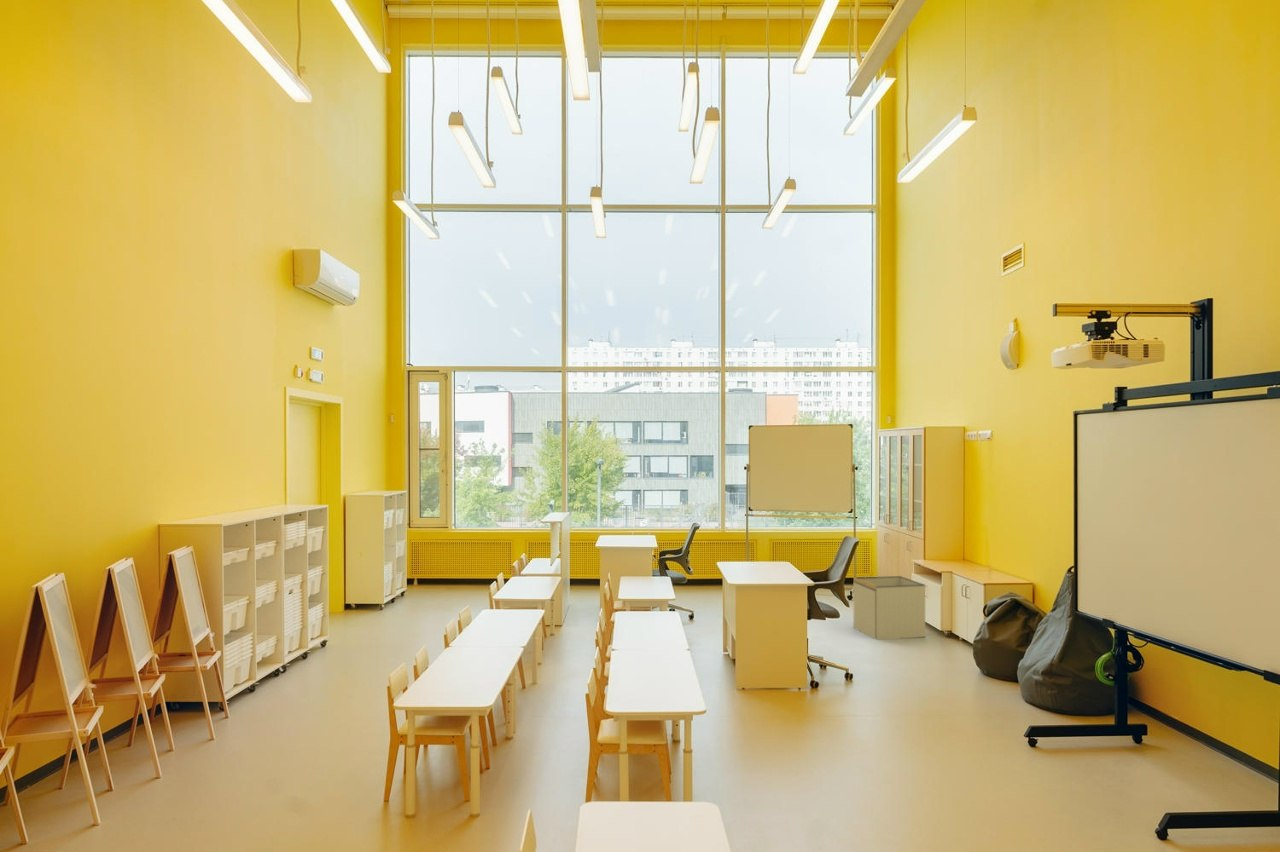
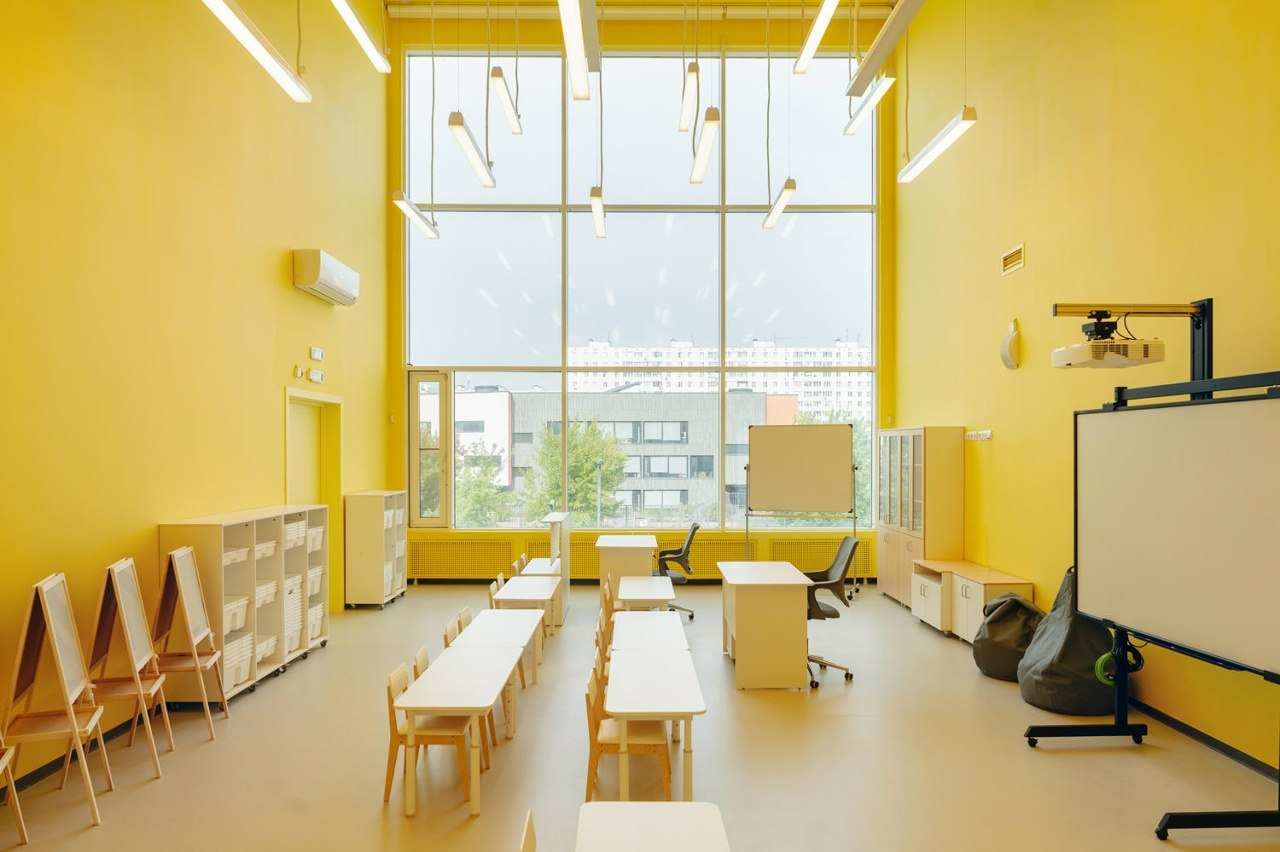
- storage bin (888, 606)
